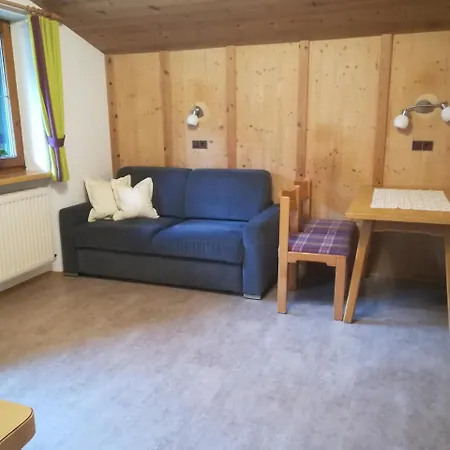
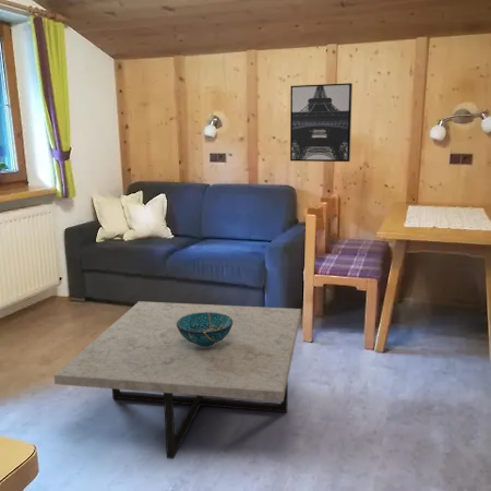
+ coffee table (196, 371)
+ decorative bowl (204, 332)
+ wall art (320, 123)
